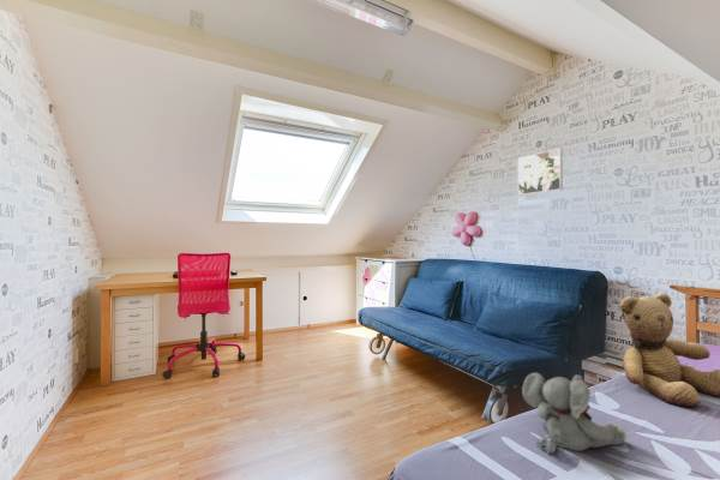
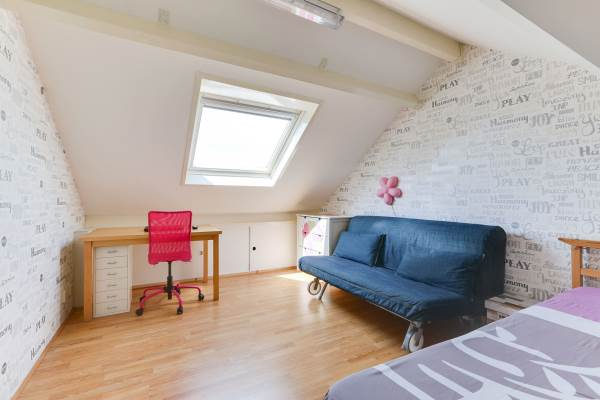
- teddy bear (671, 342)
- plush elephant (566, 404)
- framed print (539, 173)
